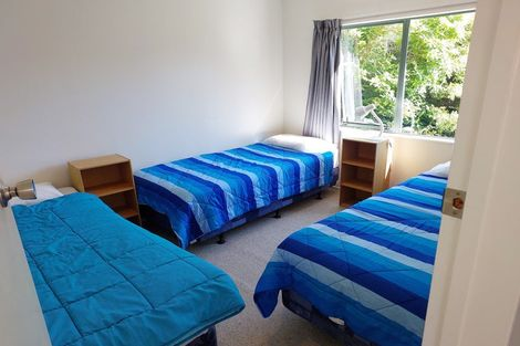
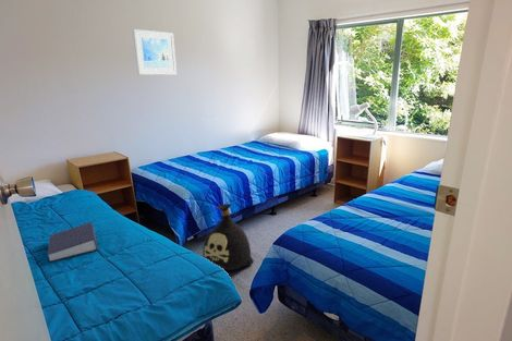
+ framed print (156, 52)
+ bag (227, 233)
+ book (72, 240)
